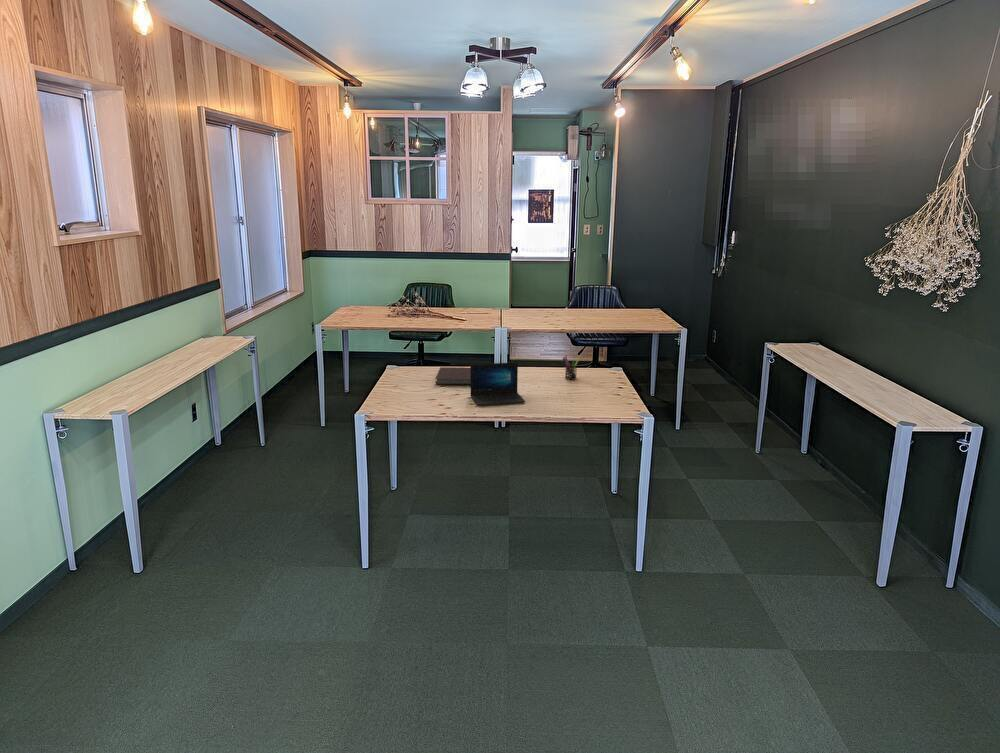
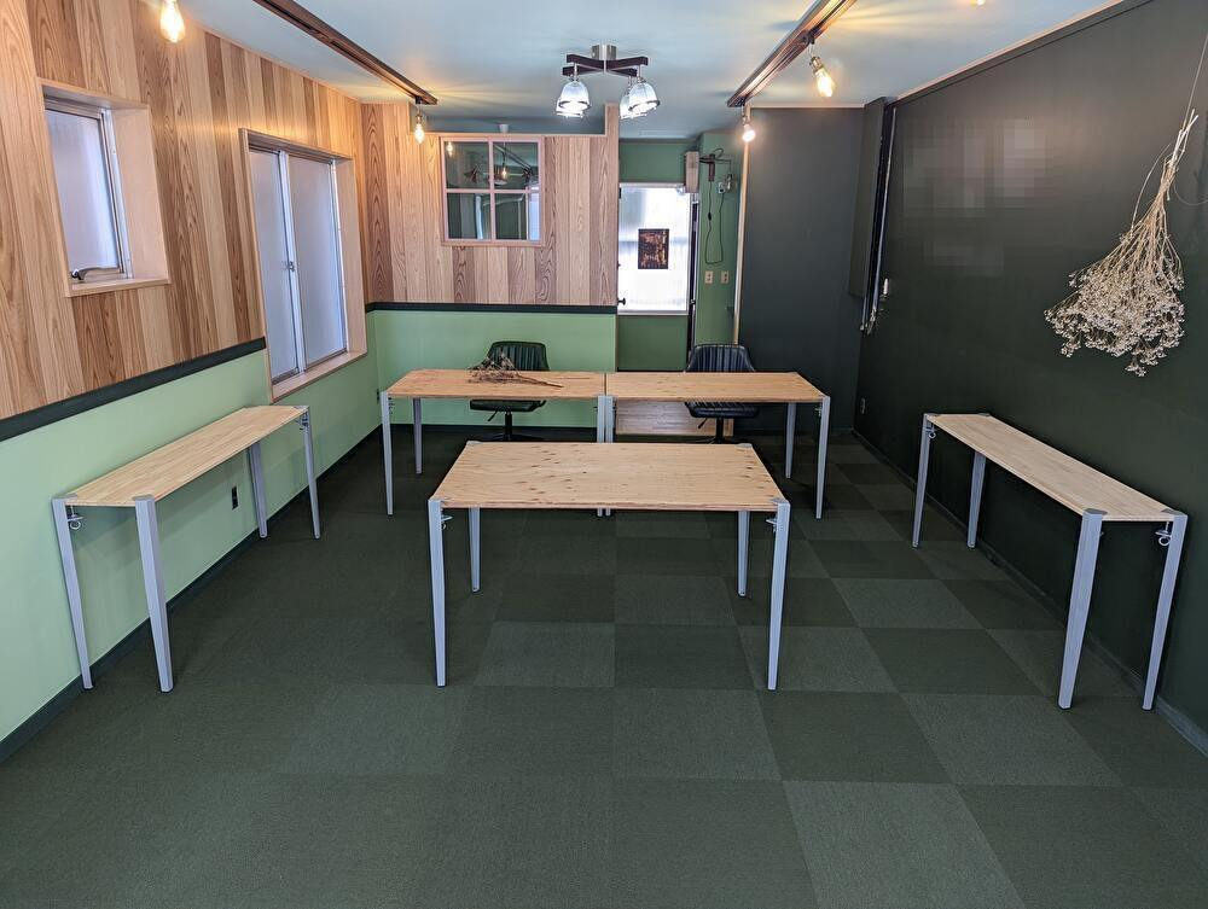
- notebook (457, 375)
- pen holder (570, 367)
- laptop (497, 383)
